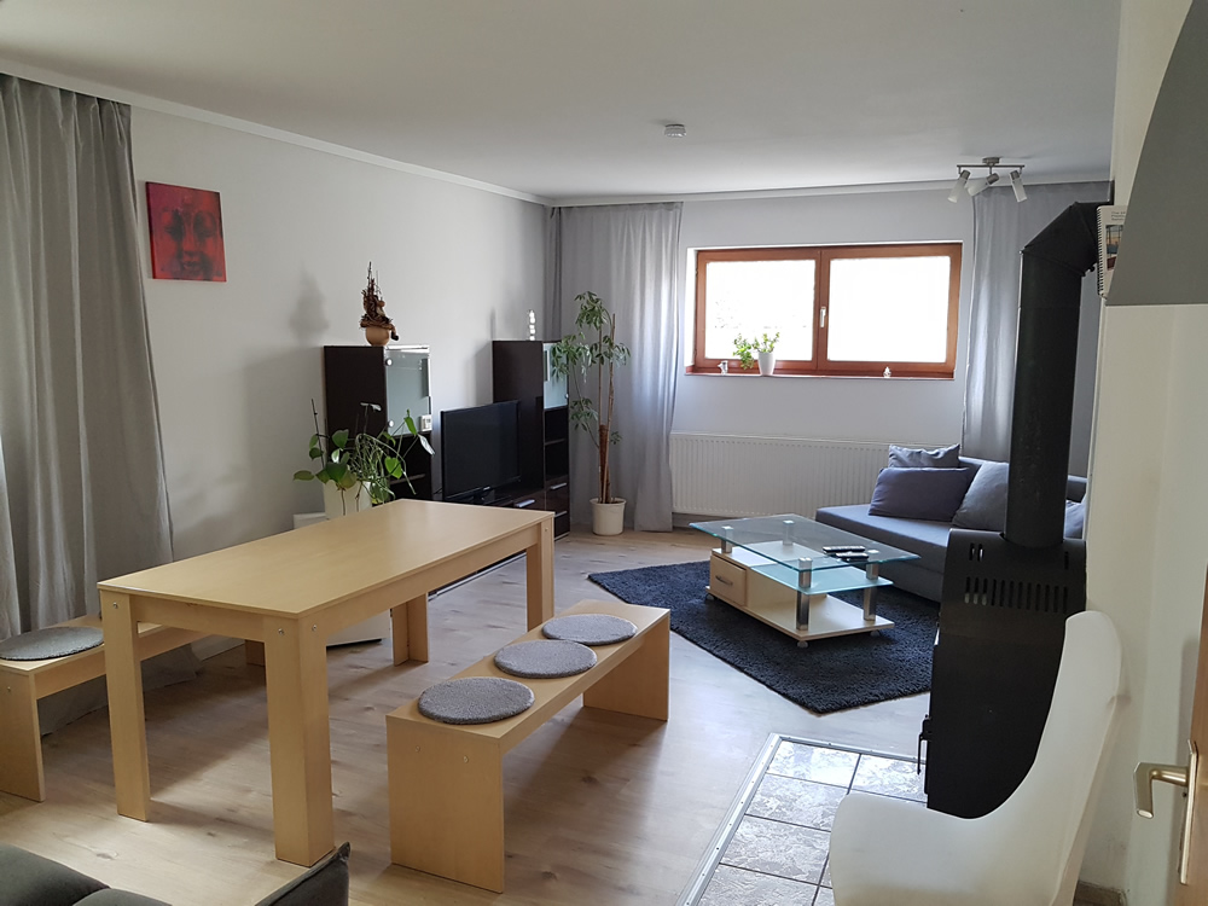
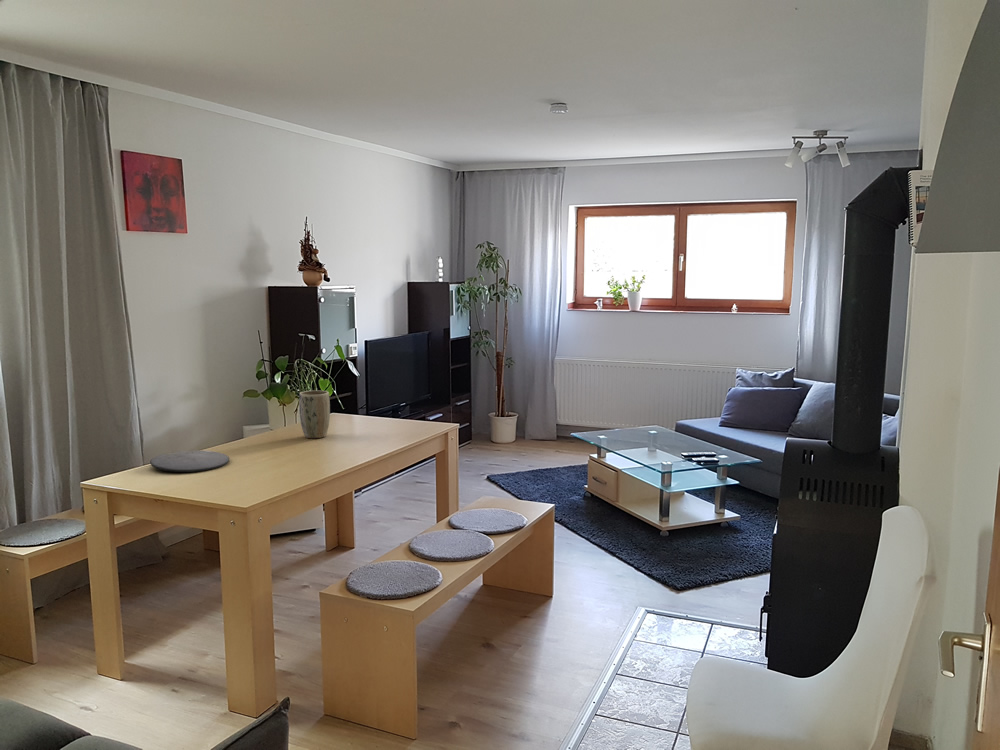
+ plant pot (314, 414)
+ plate (190, 460)
